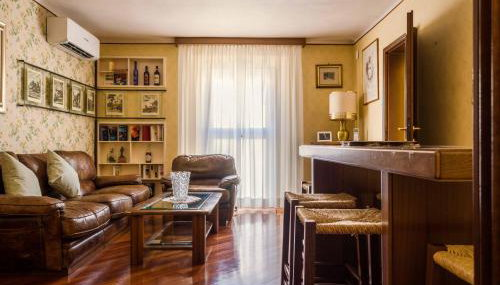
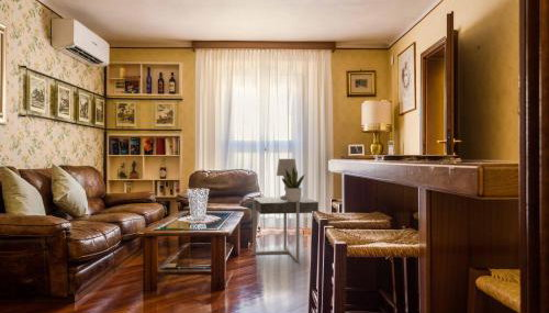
+ table lamp (285, 178)
+ side table (283, 226)
+ potted plant (293, 182)
